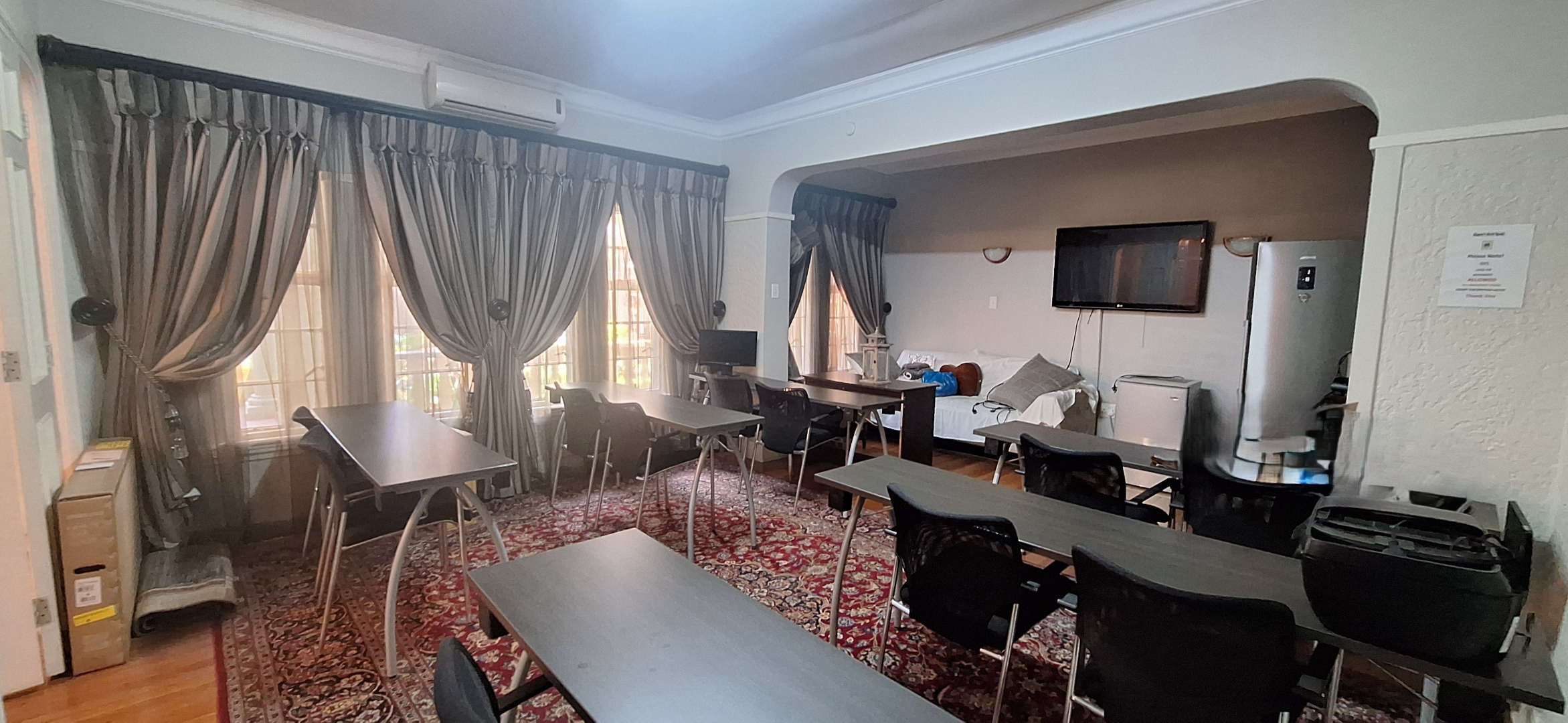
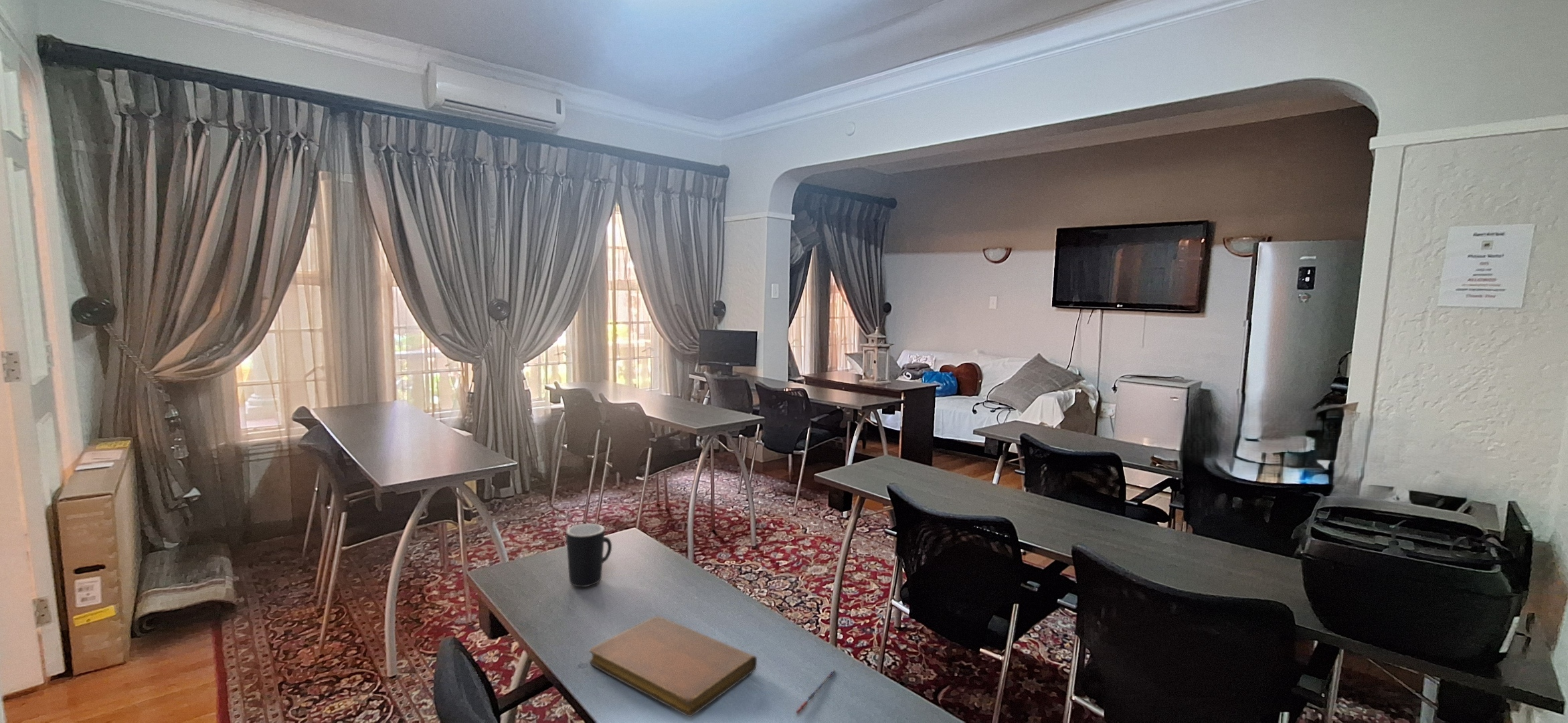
+ pen (816, 690)
+ notebook (672, 659)
+ mug (590, 554)
